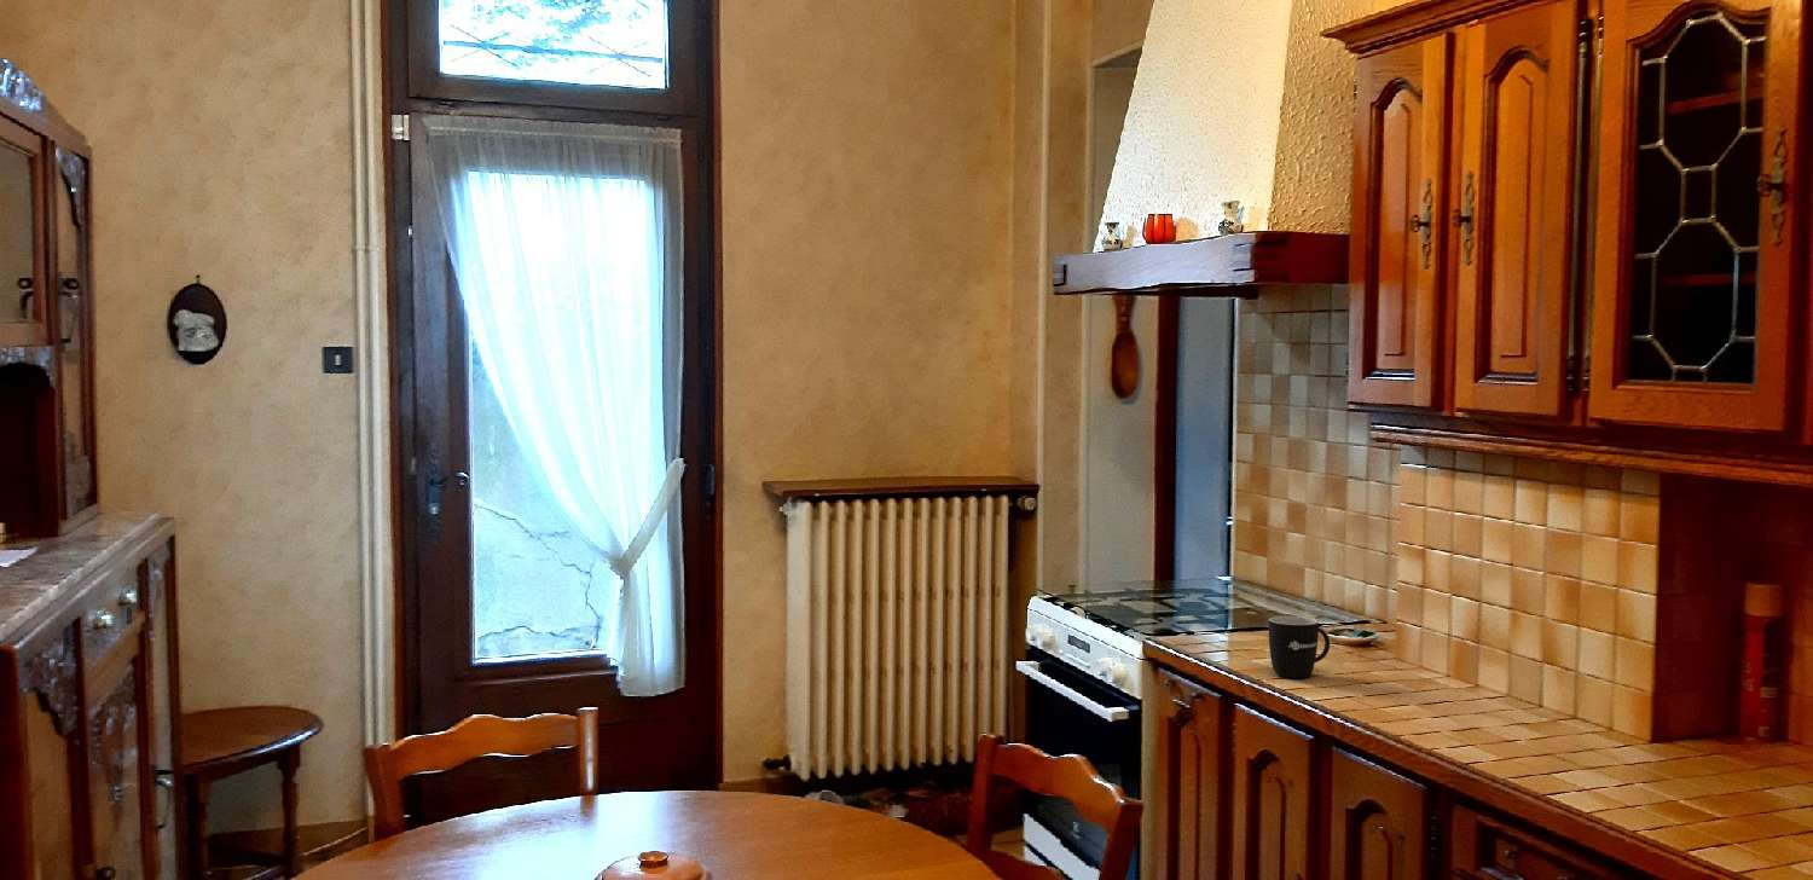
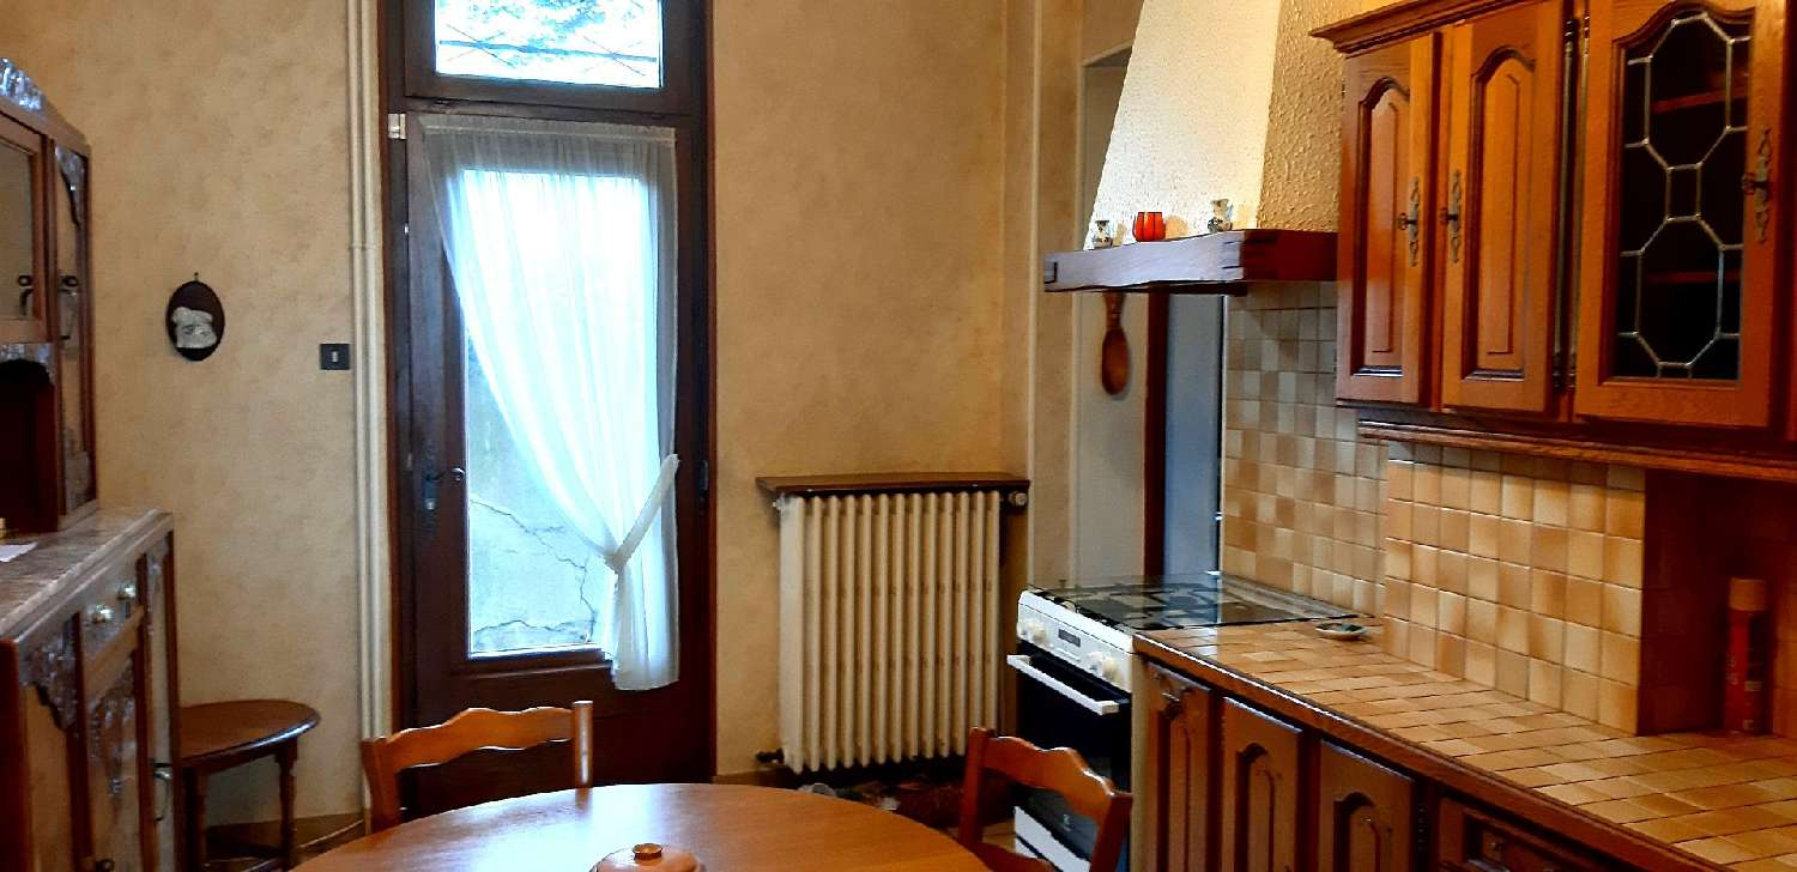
- mug (1299, 647)
